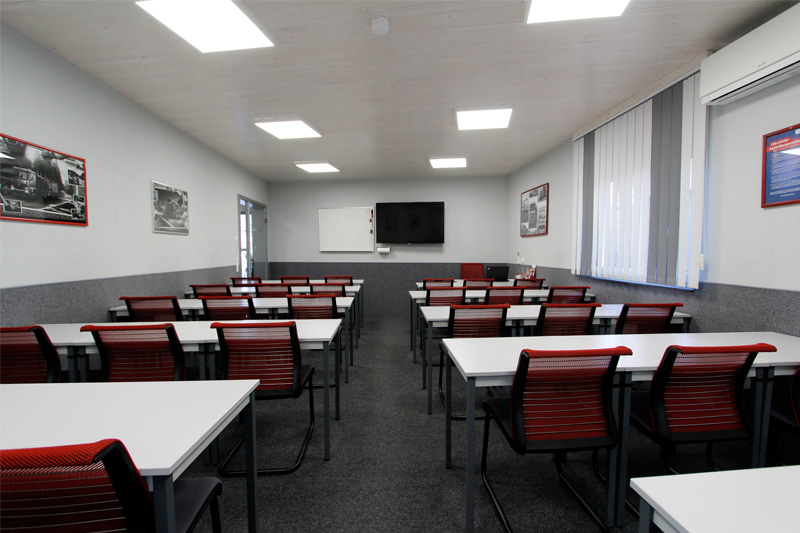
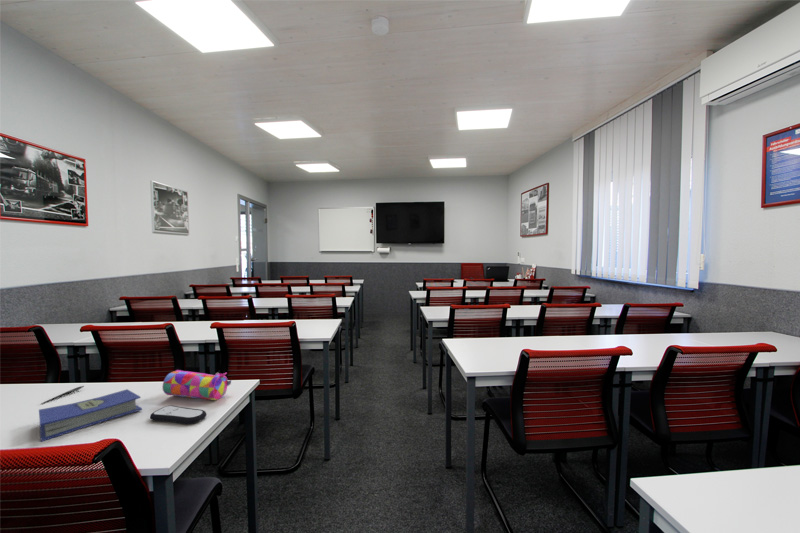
+ pen (63, 394)
+ pencil case (197, 384)
+ hardcover book (90, 409)
+ remote control (179, 414)
